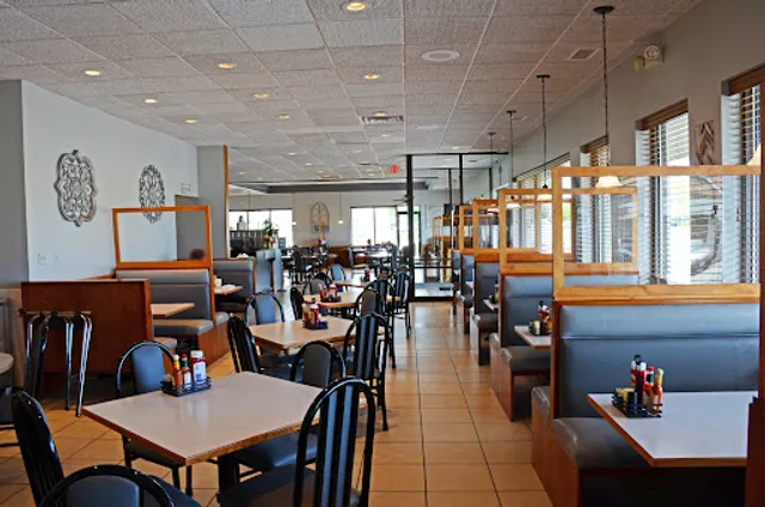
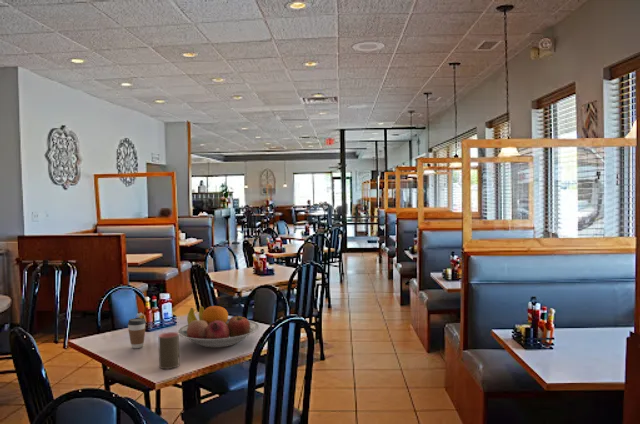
+ fruit bowl (219, 325)
+ coffee cup (137, 333)
+ cup (169, 350)
